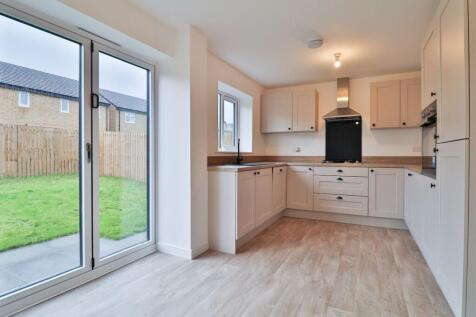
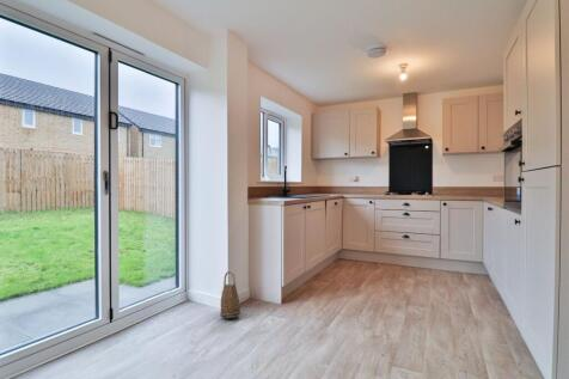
+ basket (230, 295)
